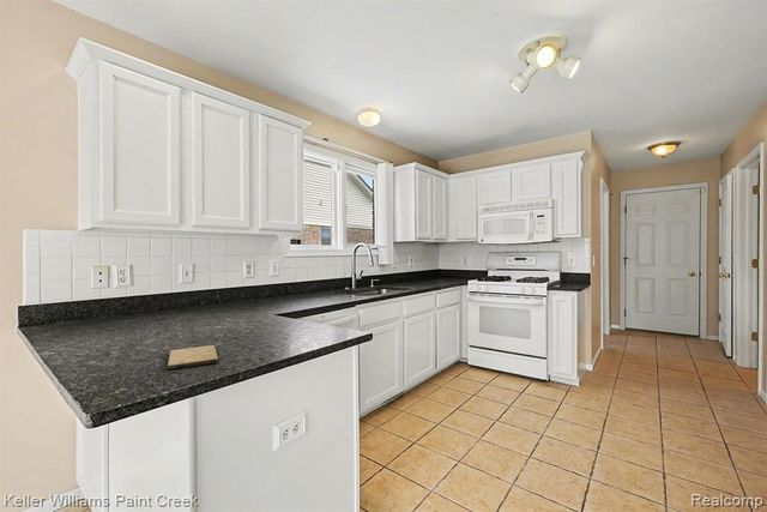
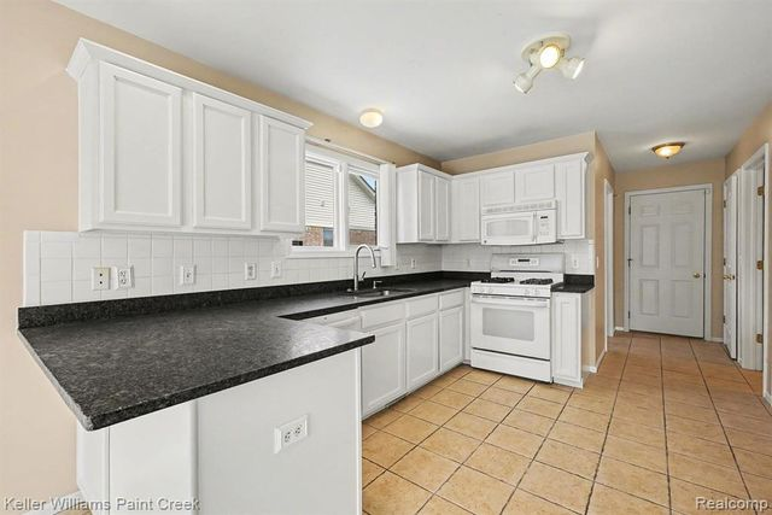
- cutting board (193, 355)
